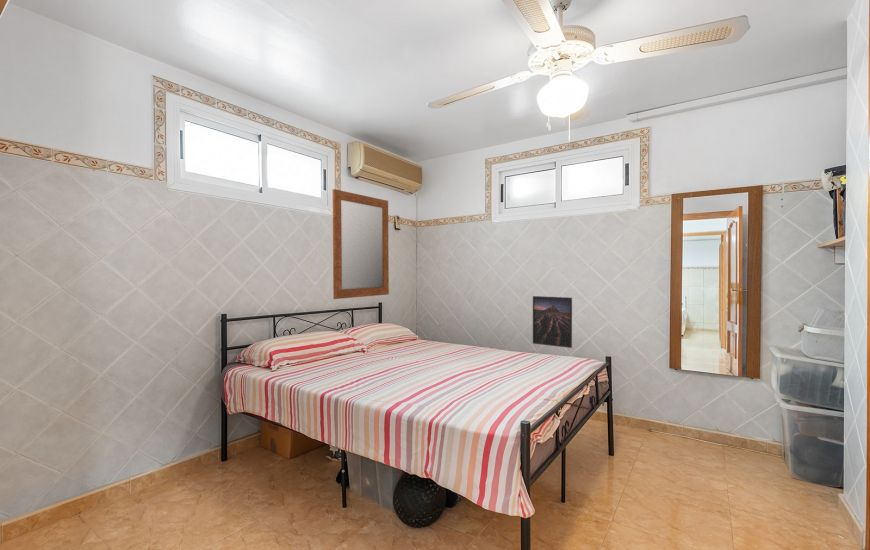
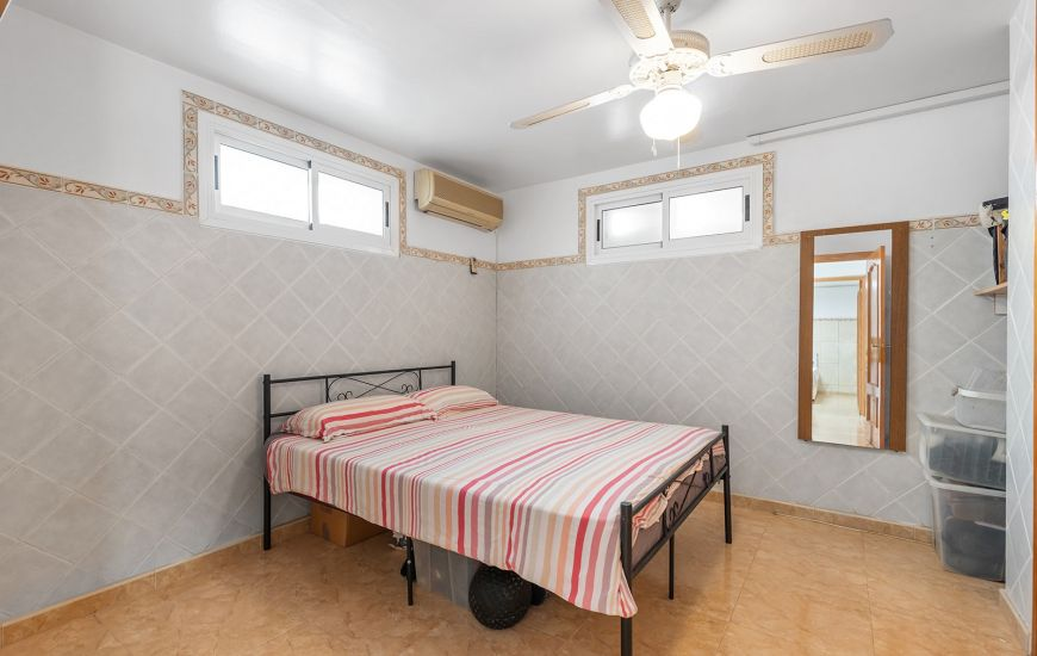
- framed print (551, 321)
- mirror (362, 246)
